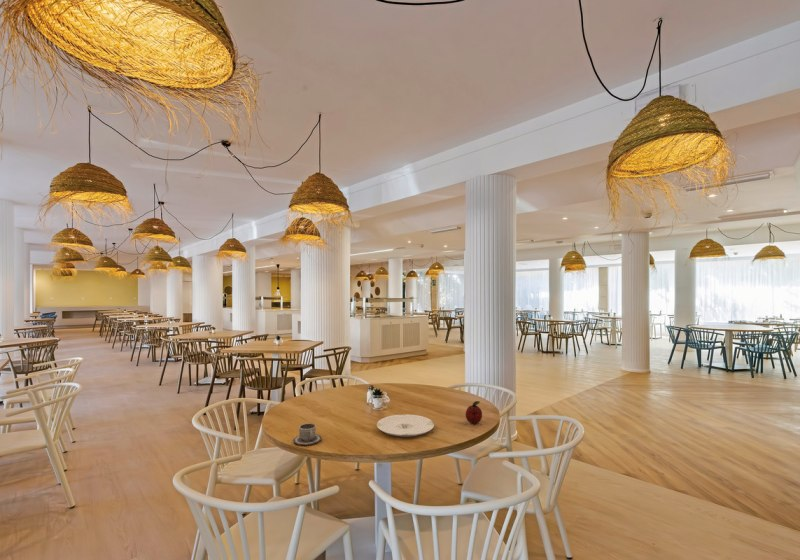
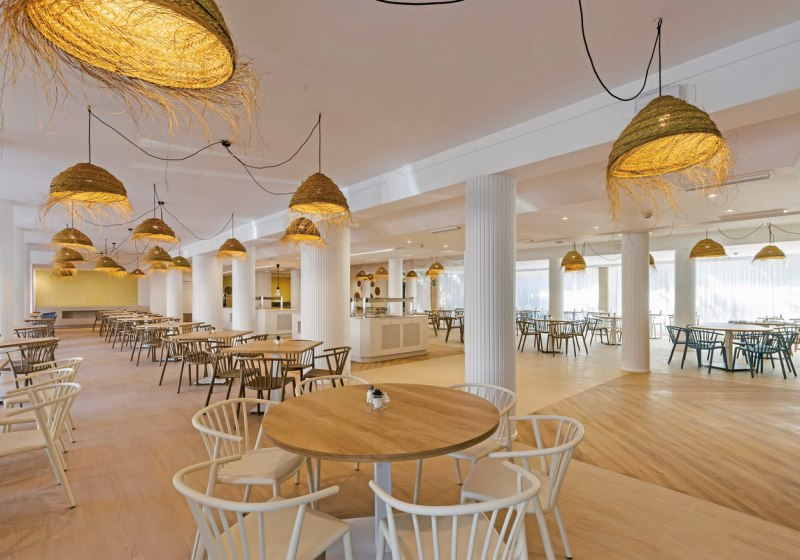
- cup (307, 433)
- fruit (474, 412)
- plate (405, 426)
